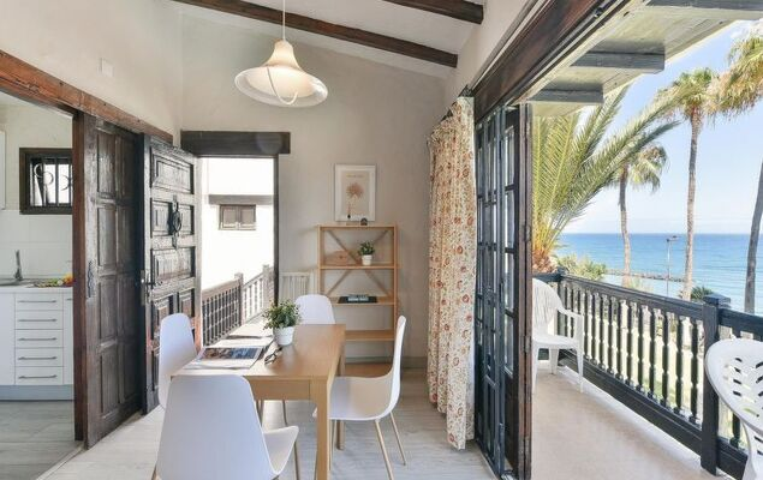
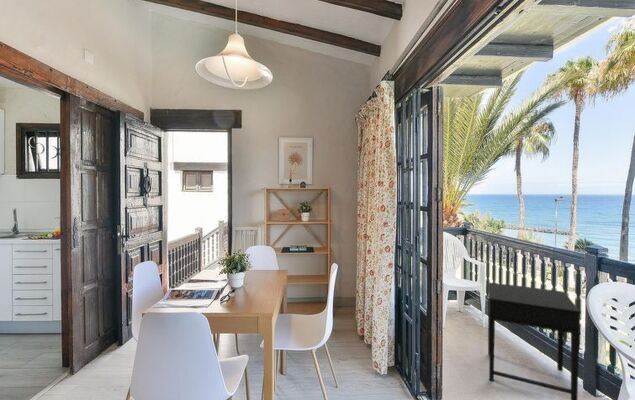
+ side table (527, 325)
